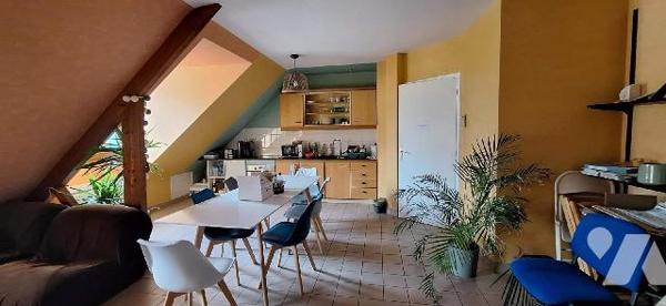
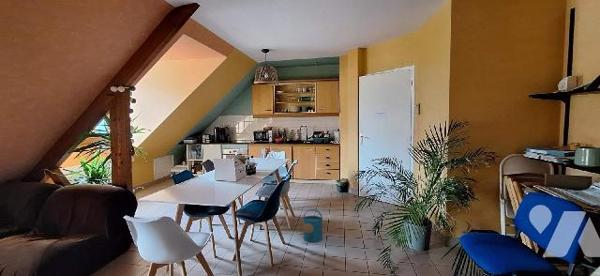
+ watering can (311, 226)
